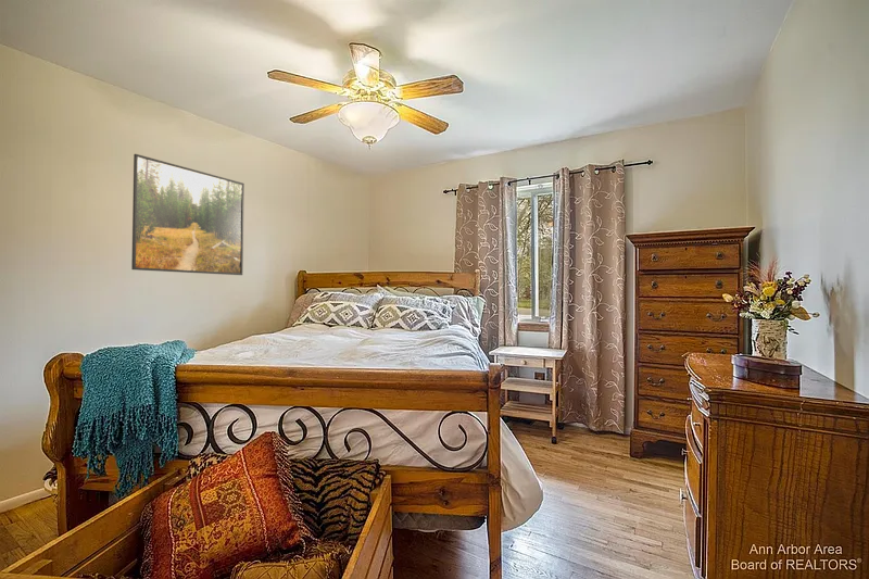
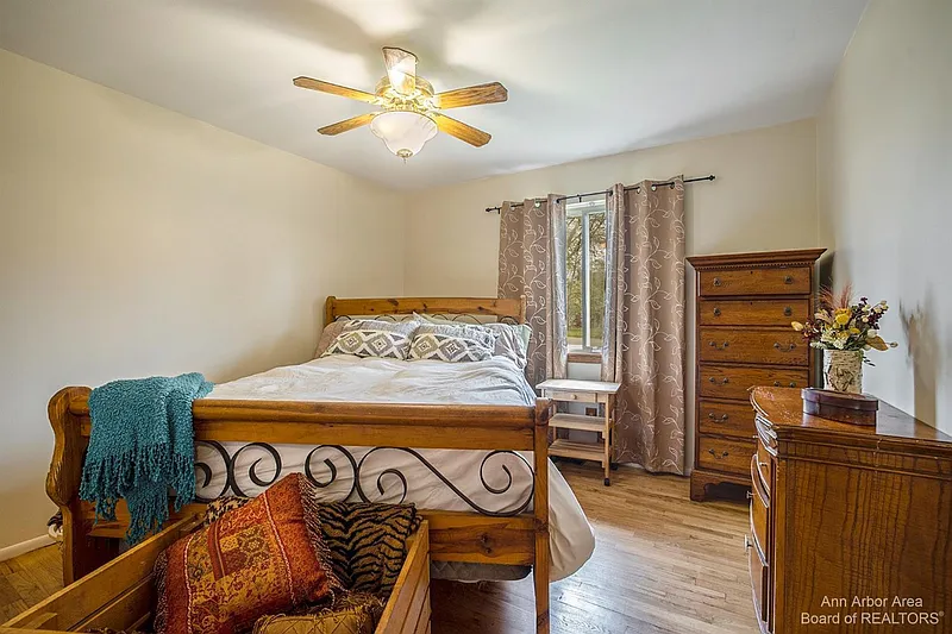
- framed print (193, 221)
